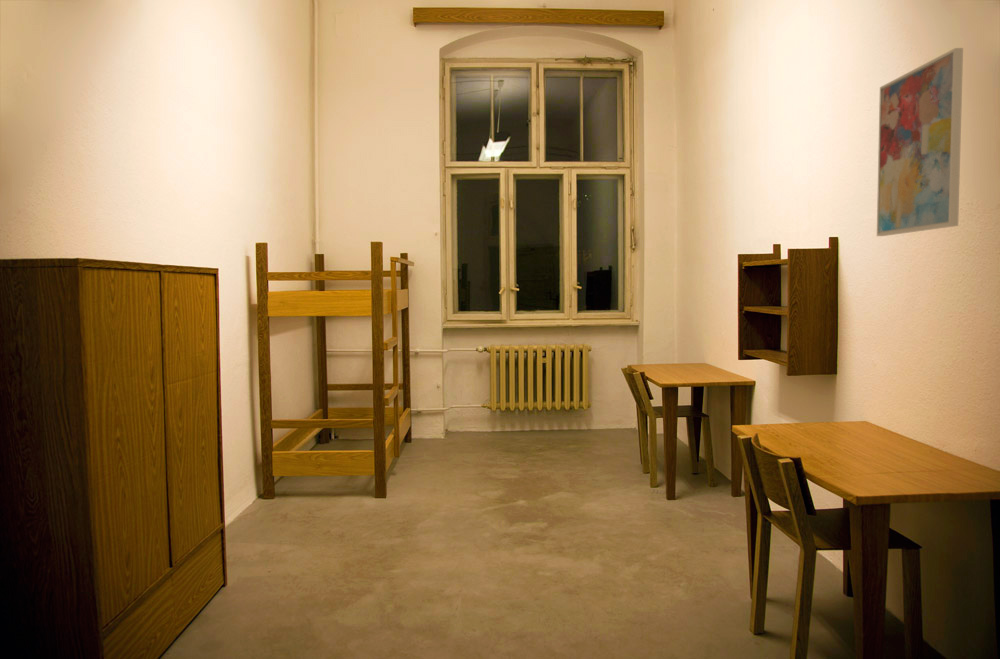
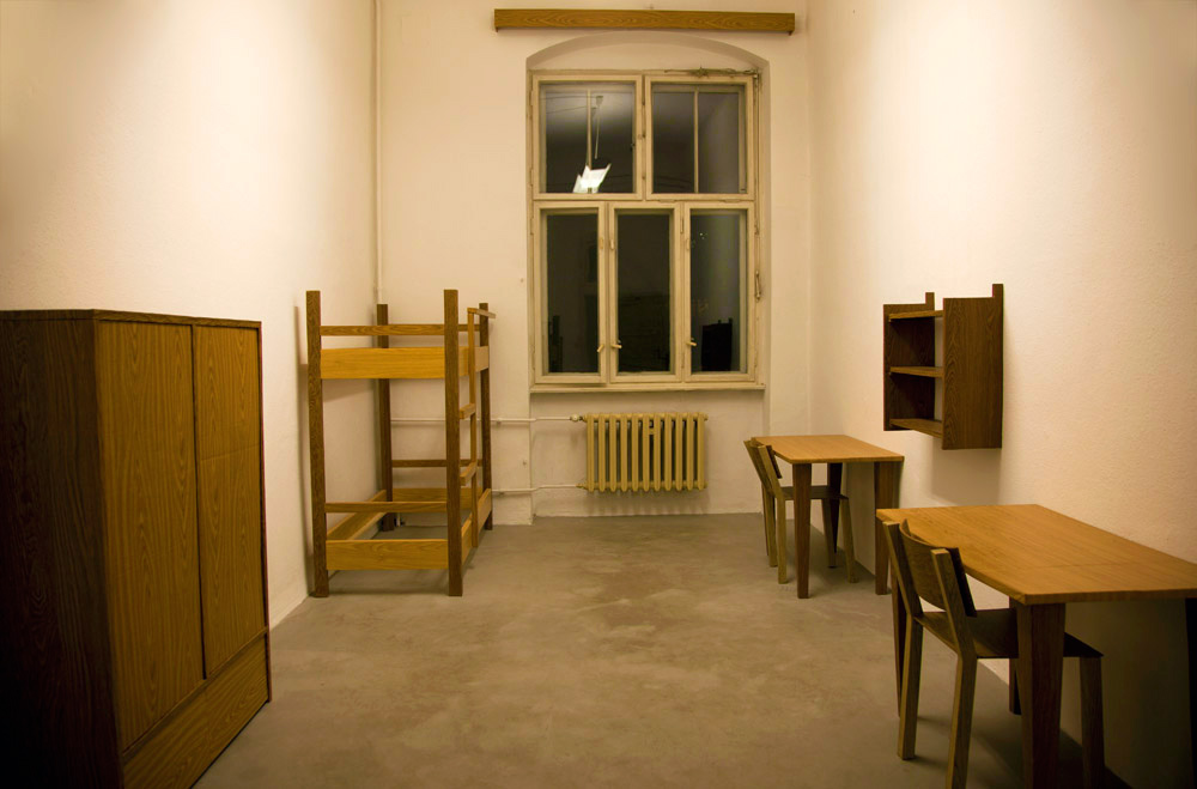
- wall art (915, 150)
